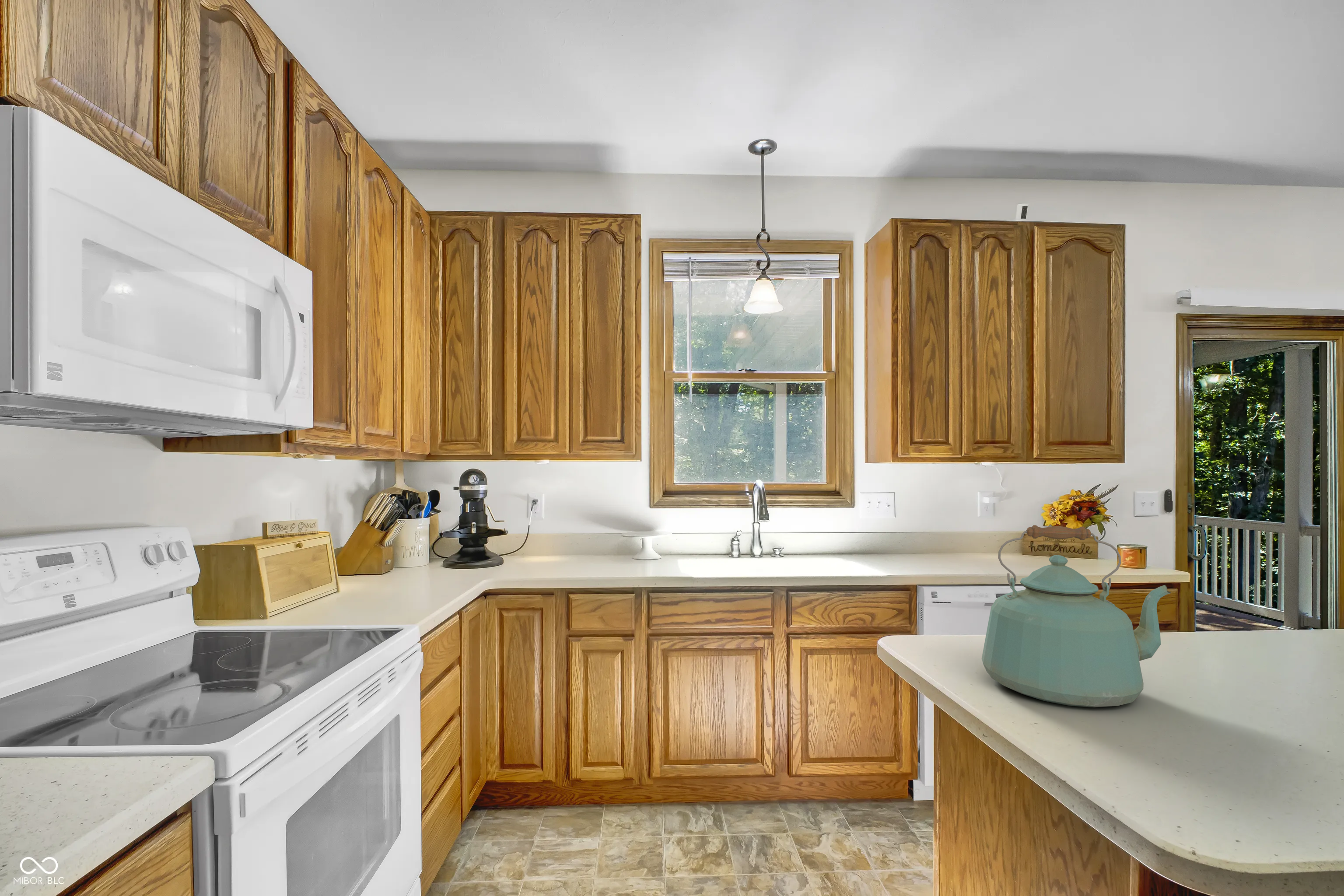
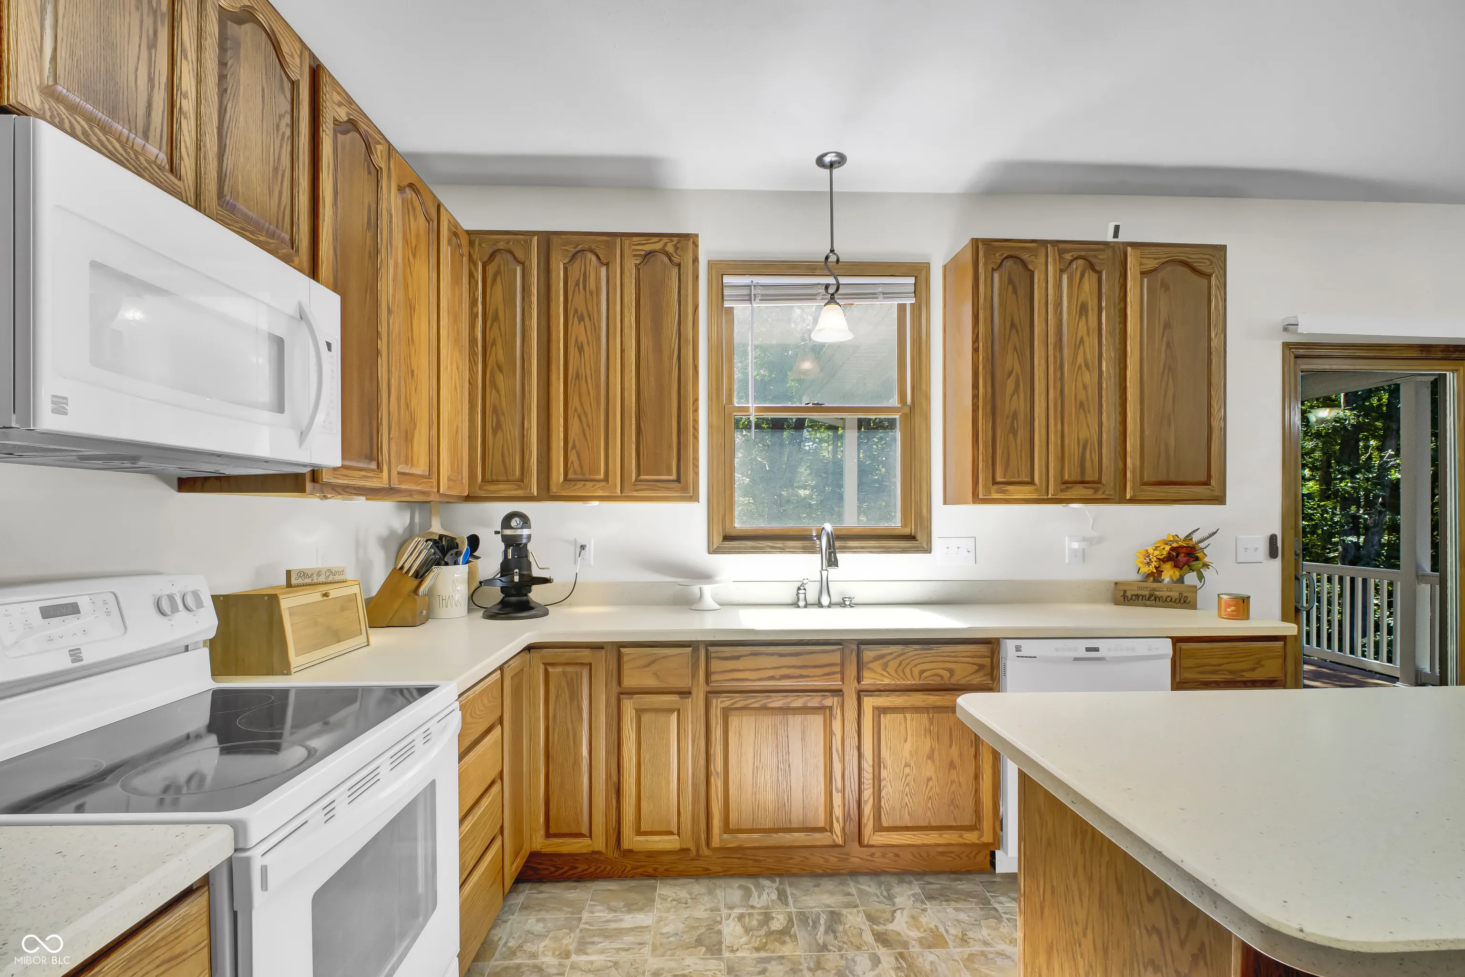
- kettle (1074, 607)
